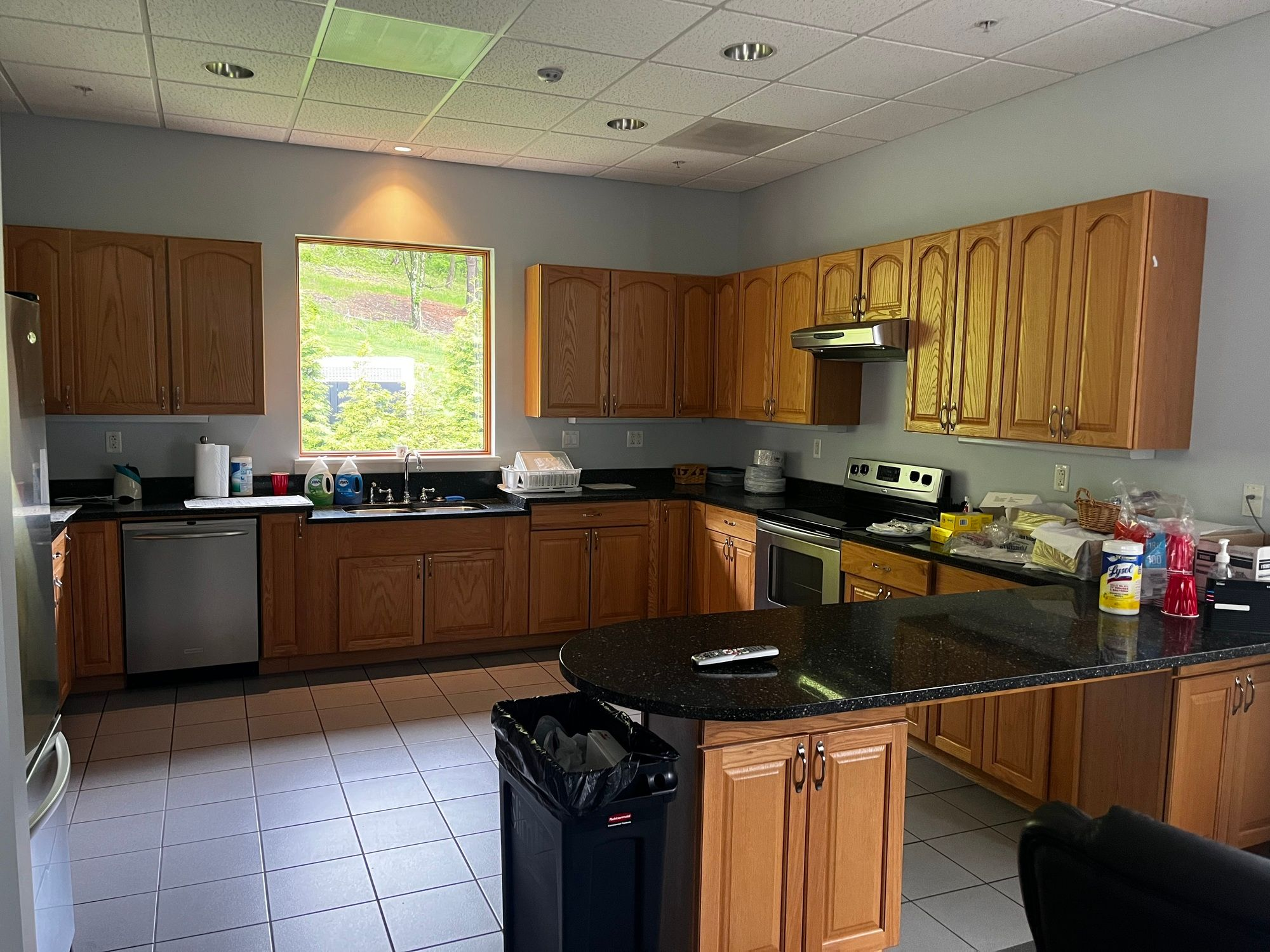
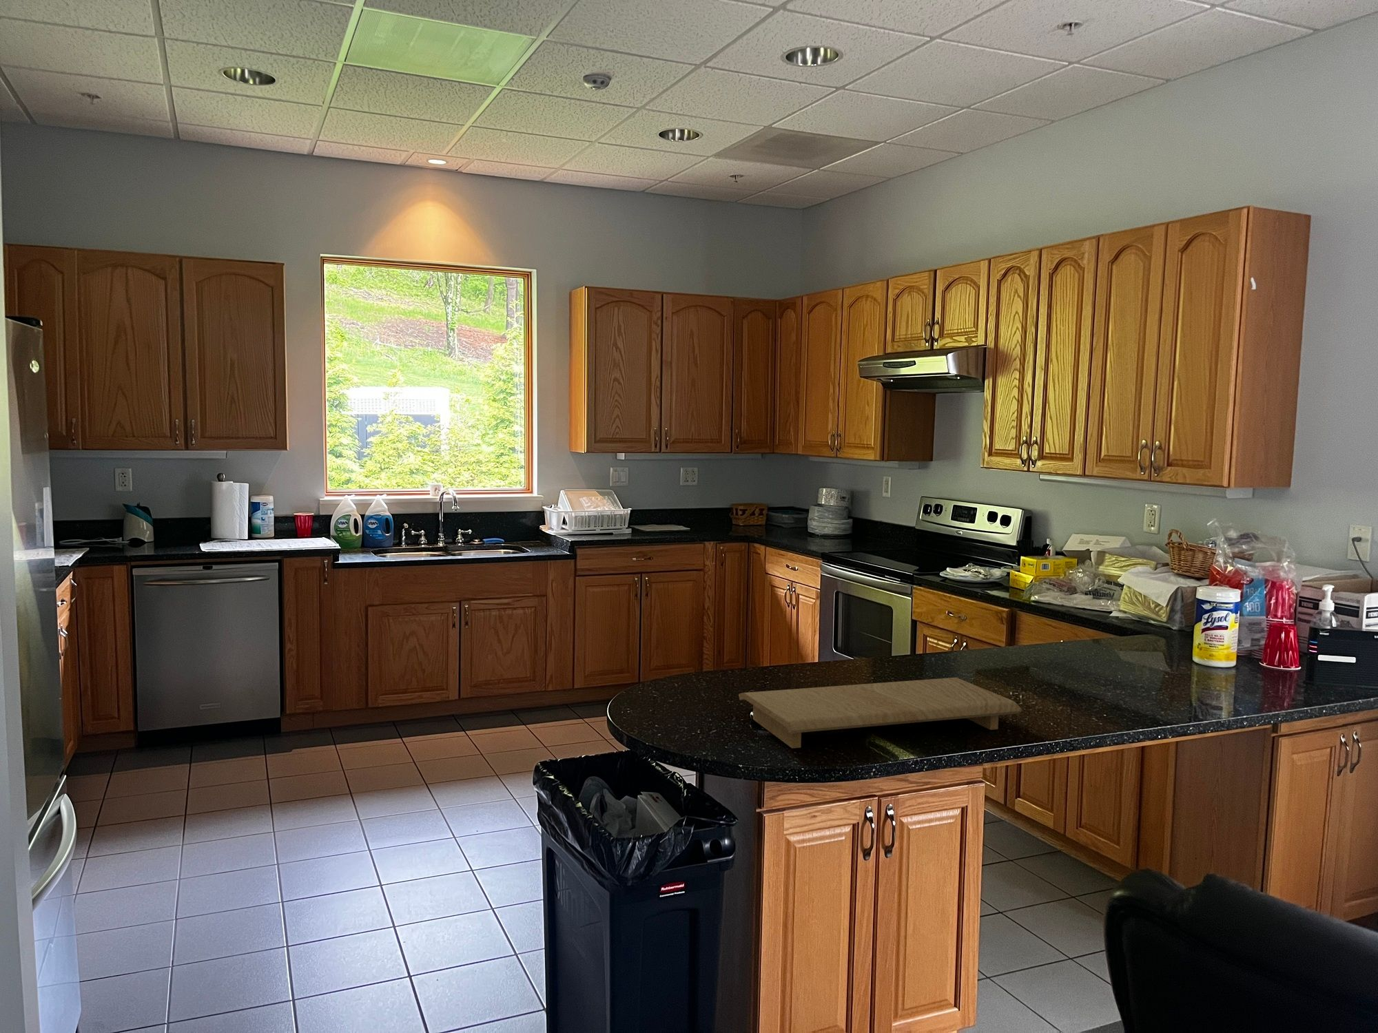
+ cutting board (877, 711)
